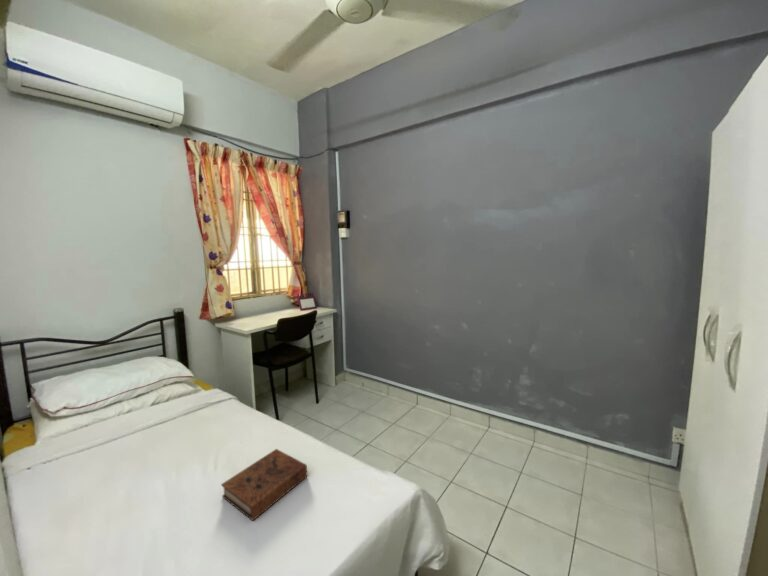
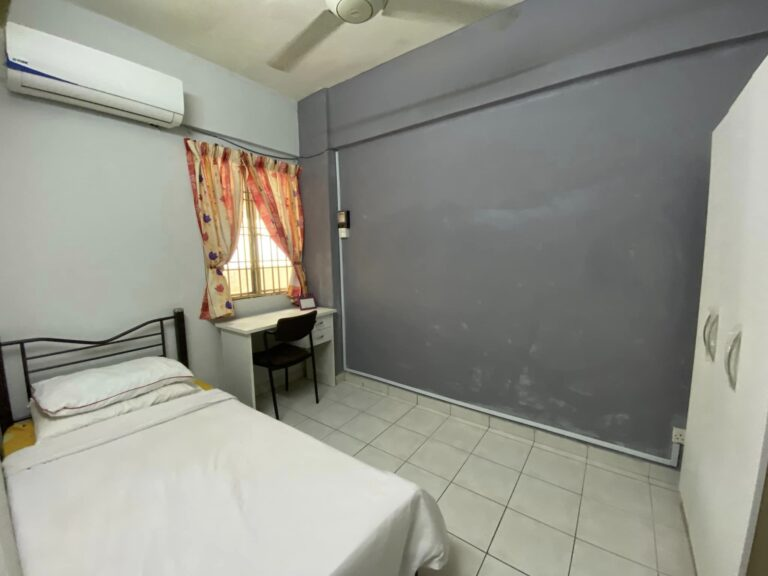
- book (266, 480)
